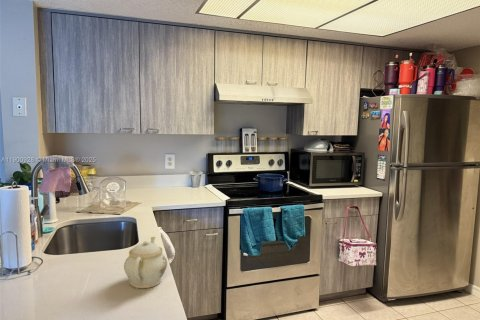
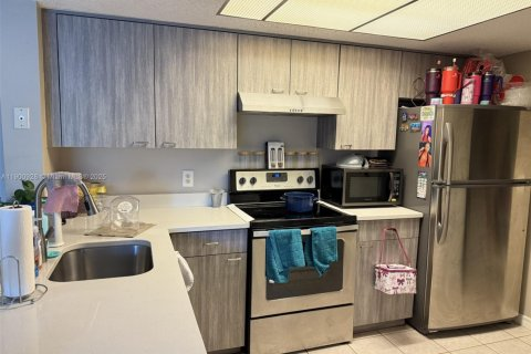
- teapot (145, 262)
